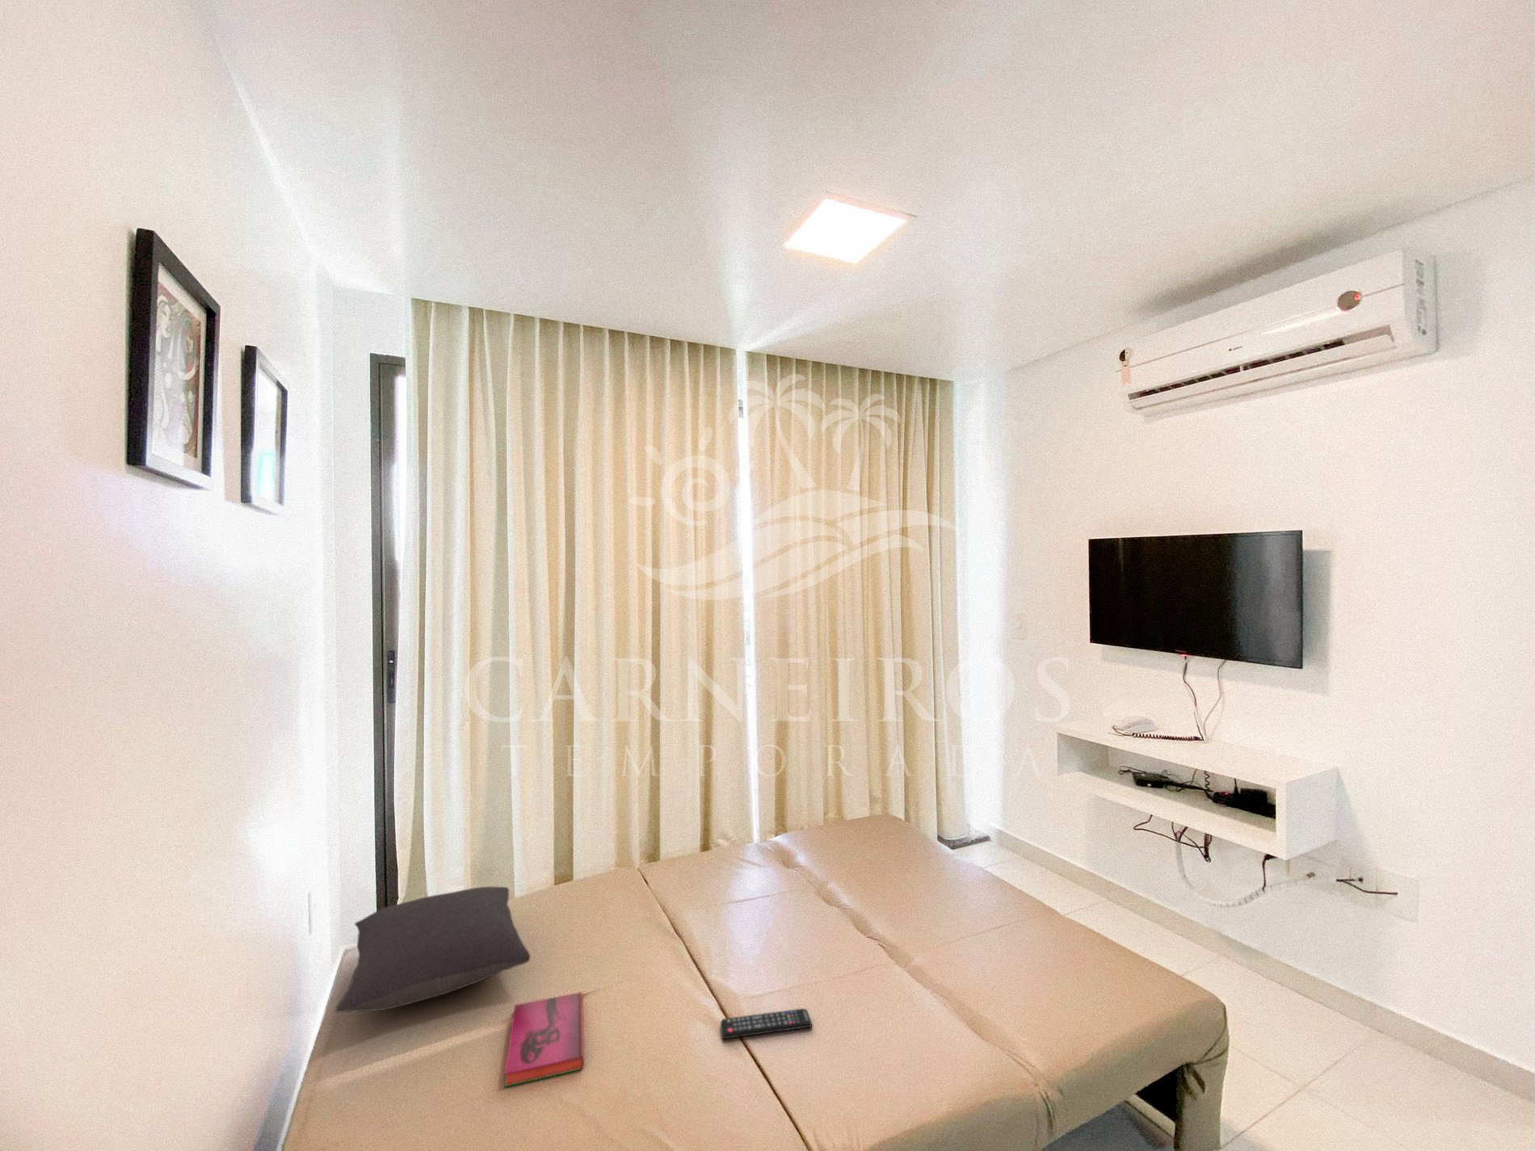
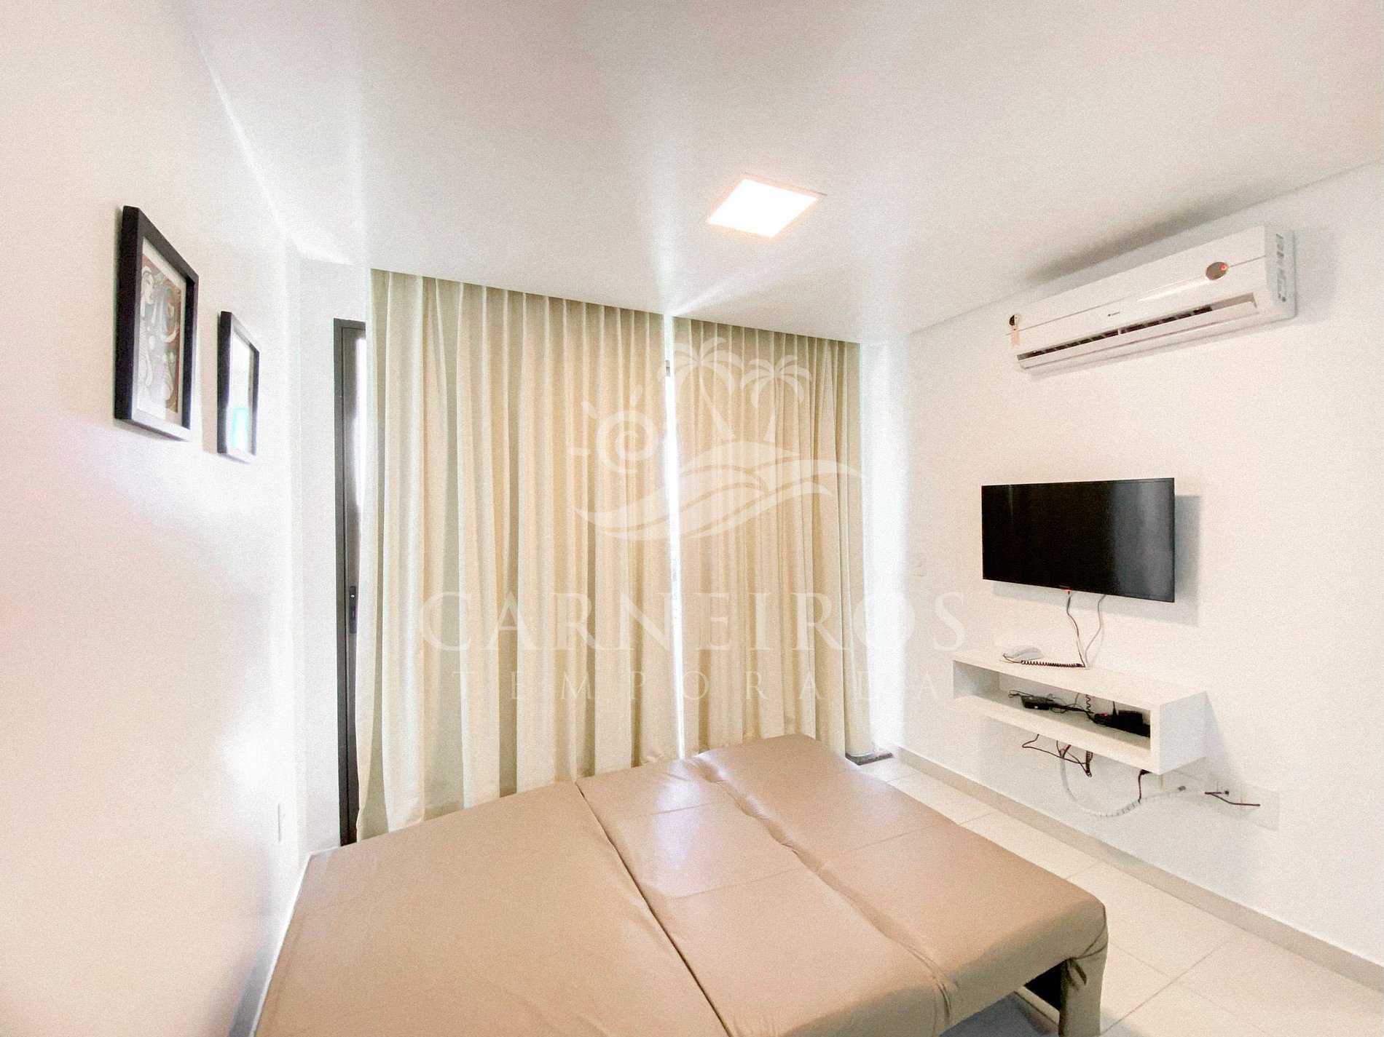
- hardback book (548, 1035)
- pillow (436, 942)
- remote control (766, 1024)
